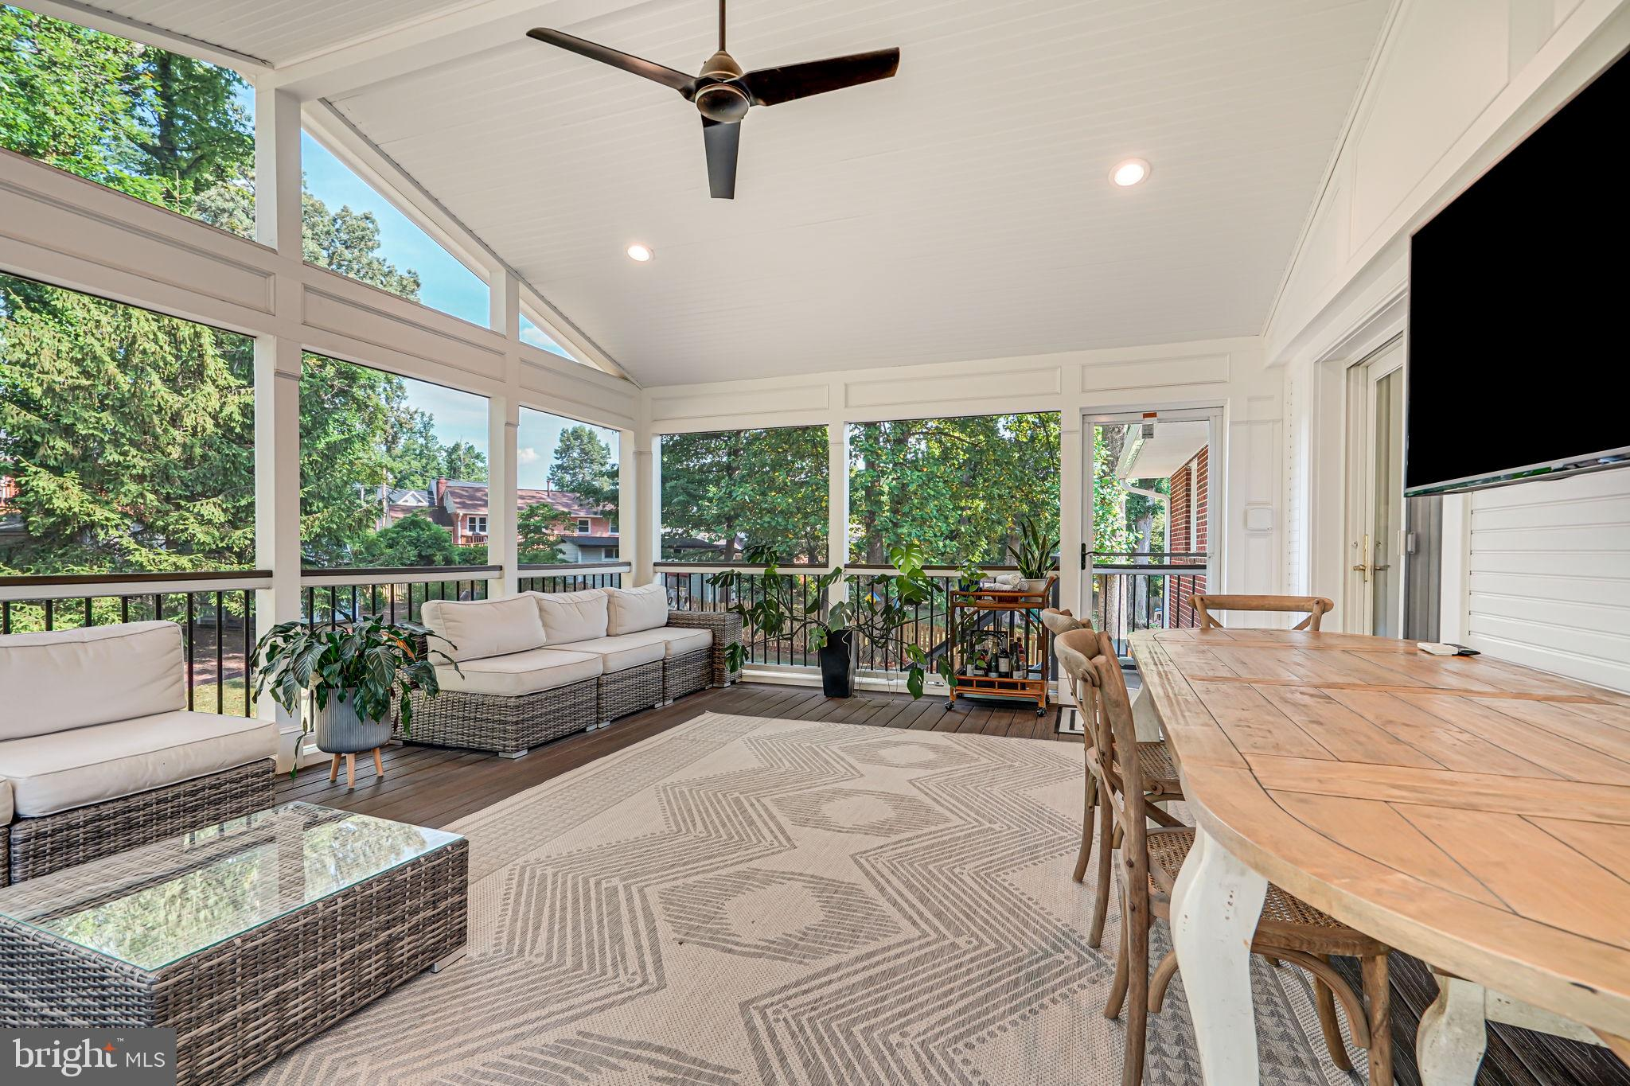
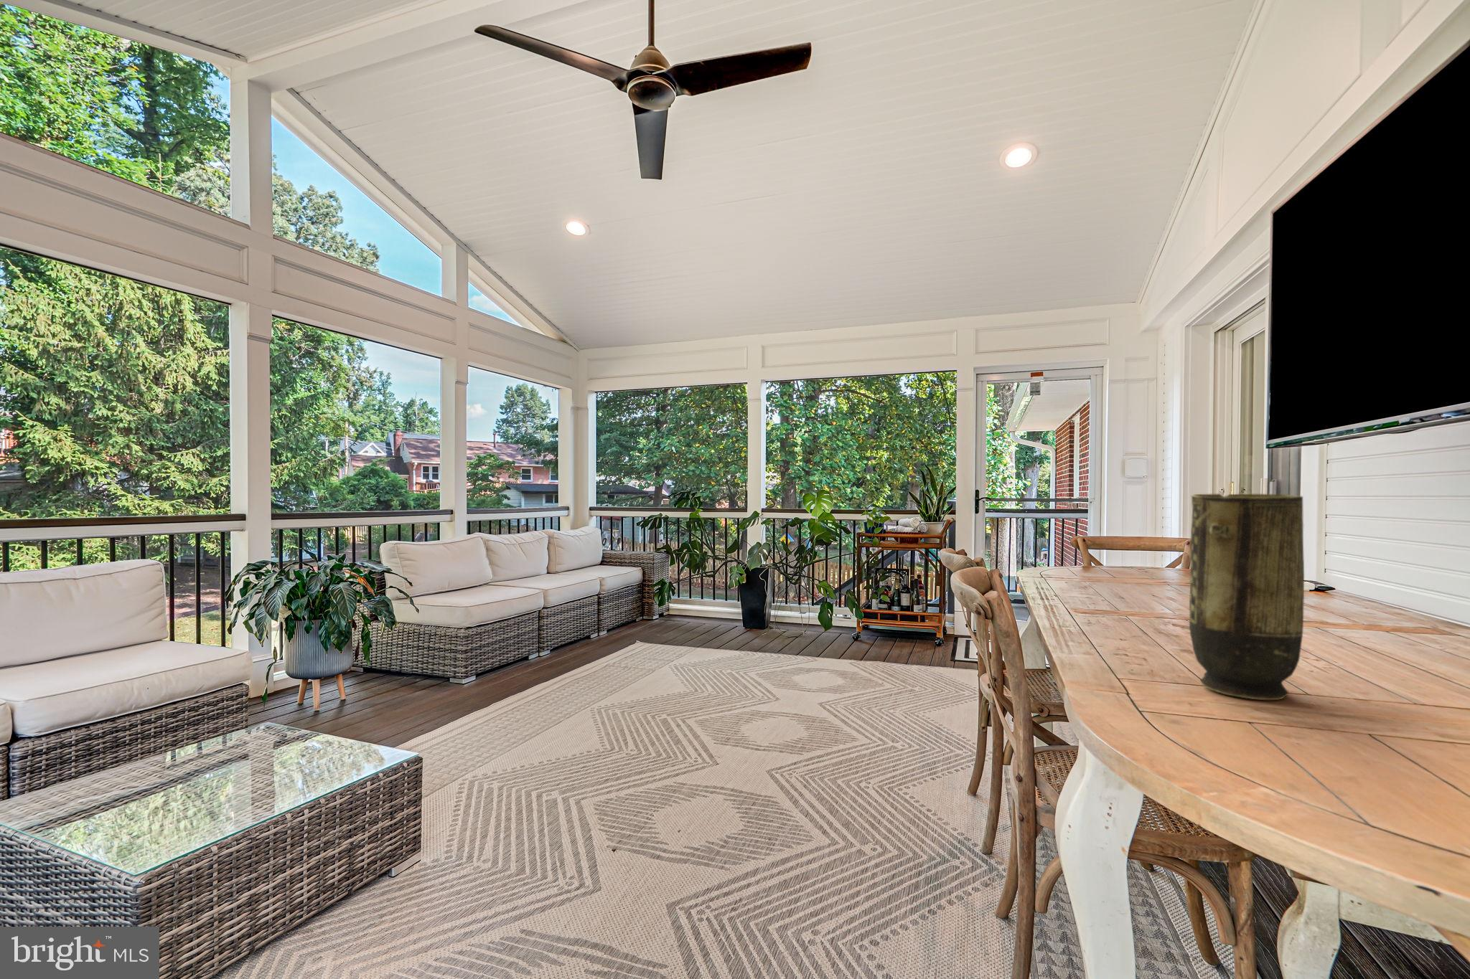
+ vase (1245, 592)
